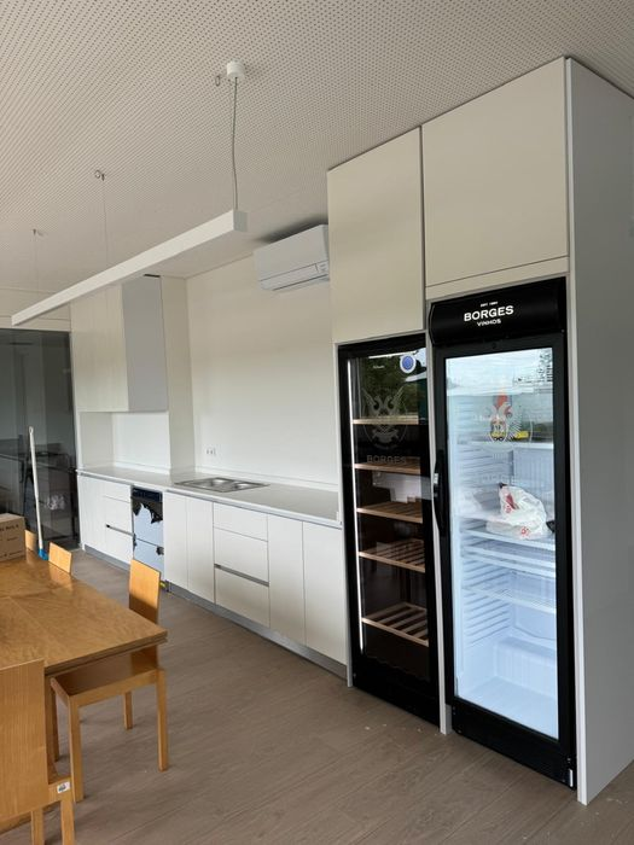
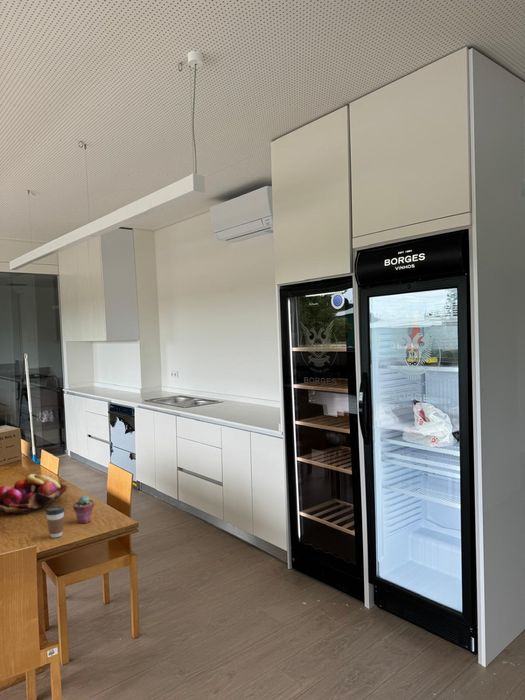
+ fruit basket (30, 491)
+ potted succulent (83, 508)
+ coffee cup (55, 521)
